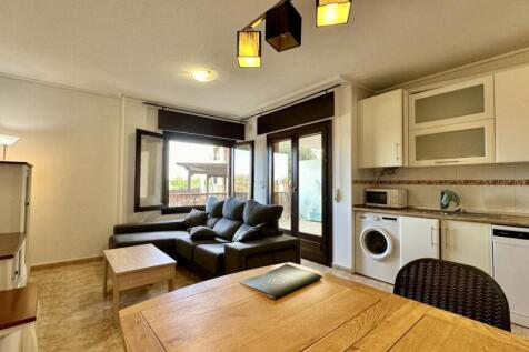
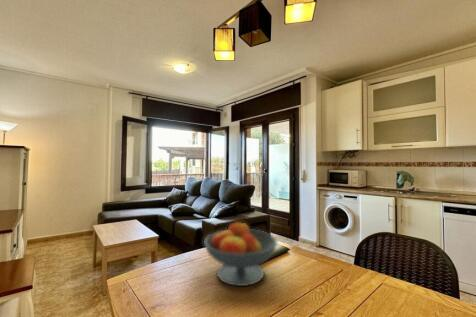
+ fruit bowl (240, 250)
